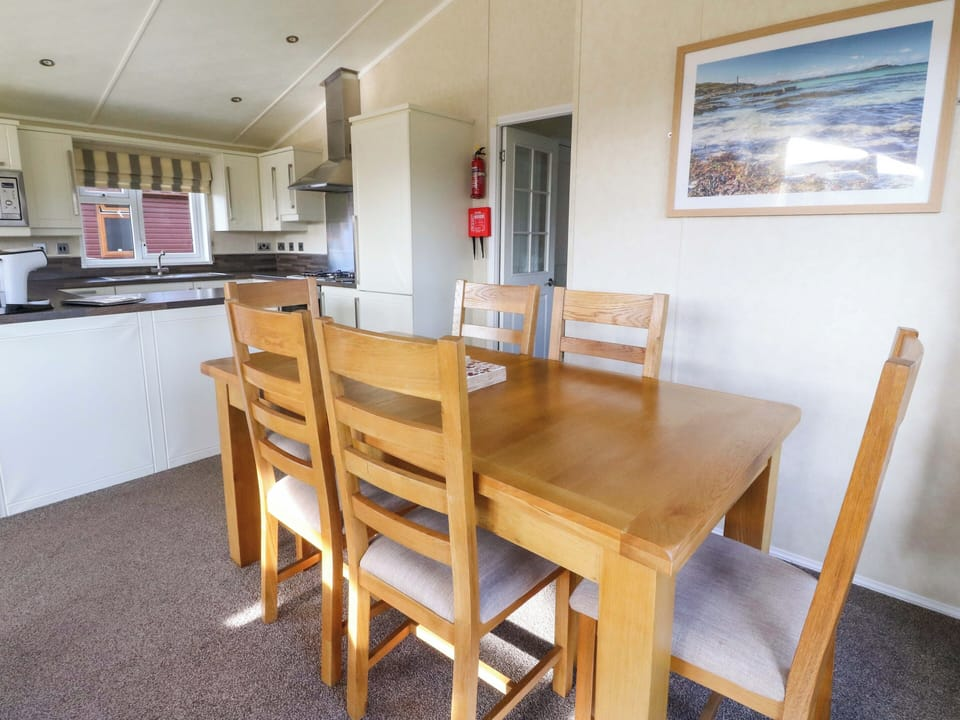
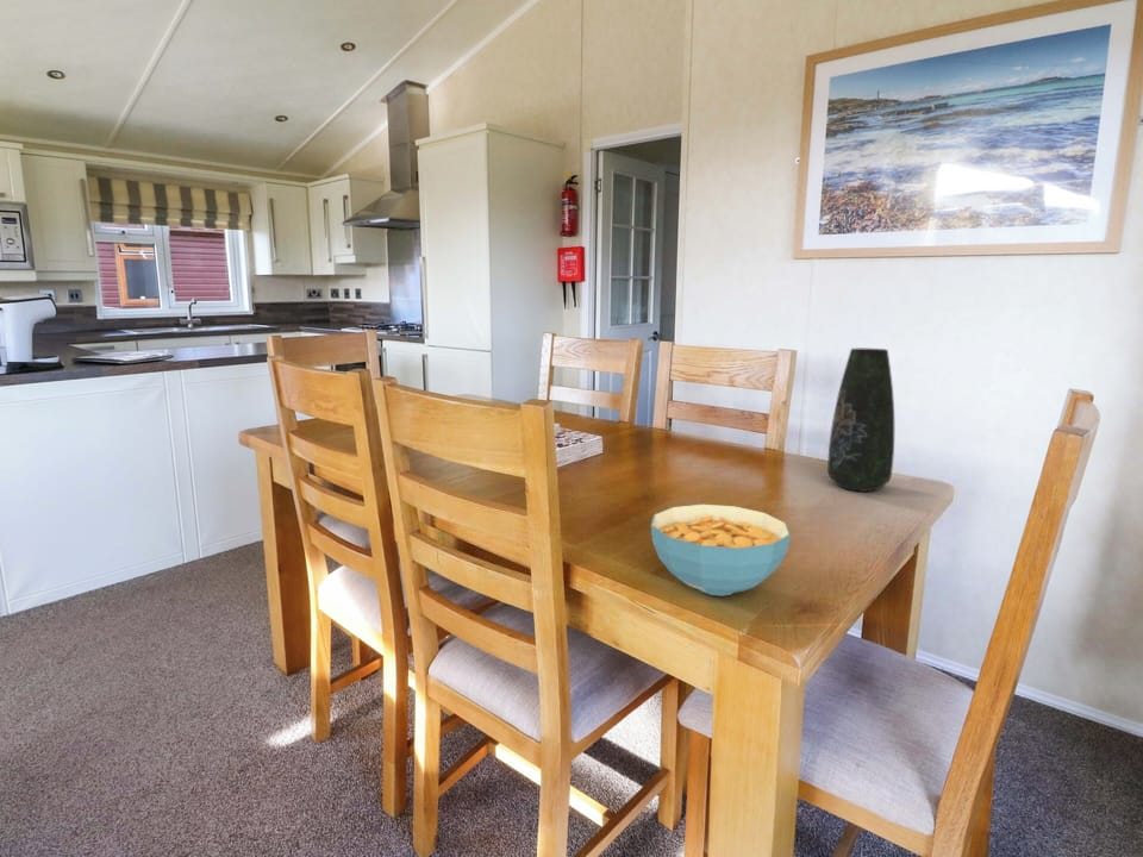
+ vase (863, 418)
+ cereal bowl (717, 556)
